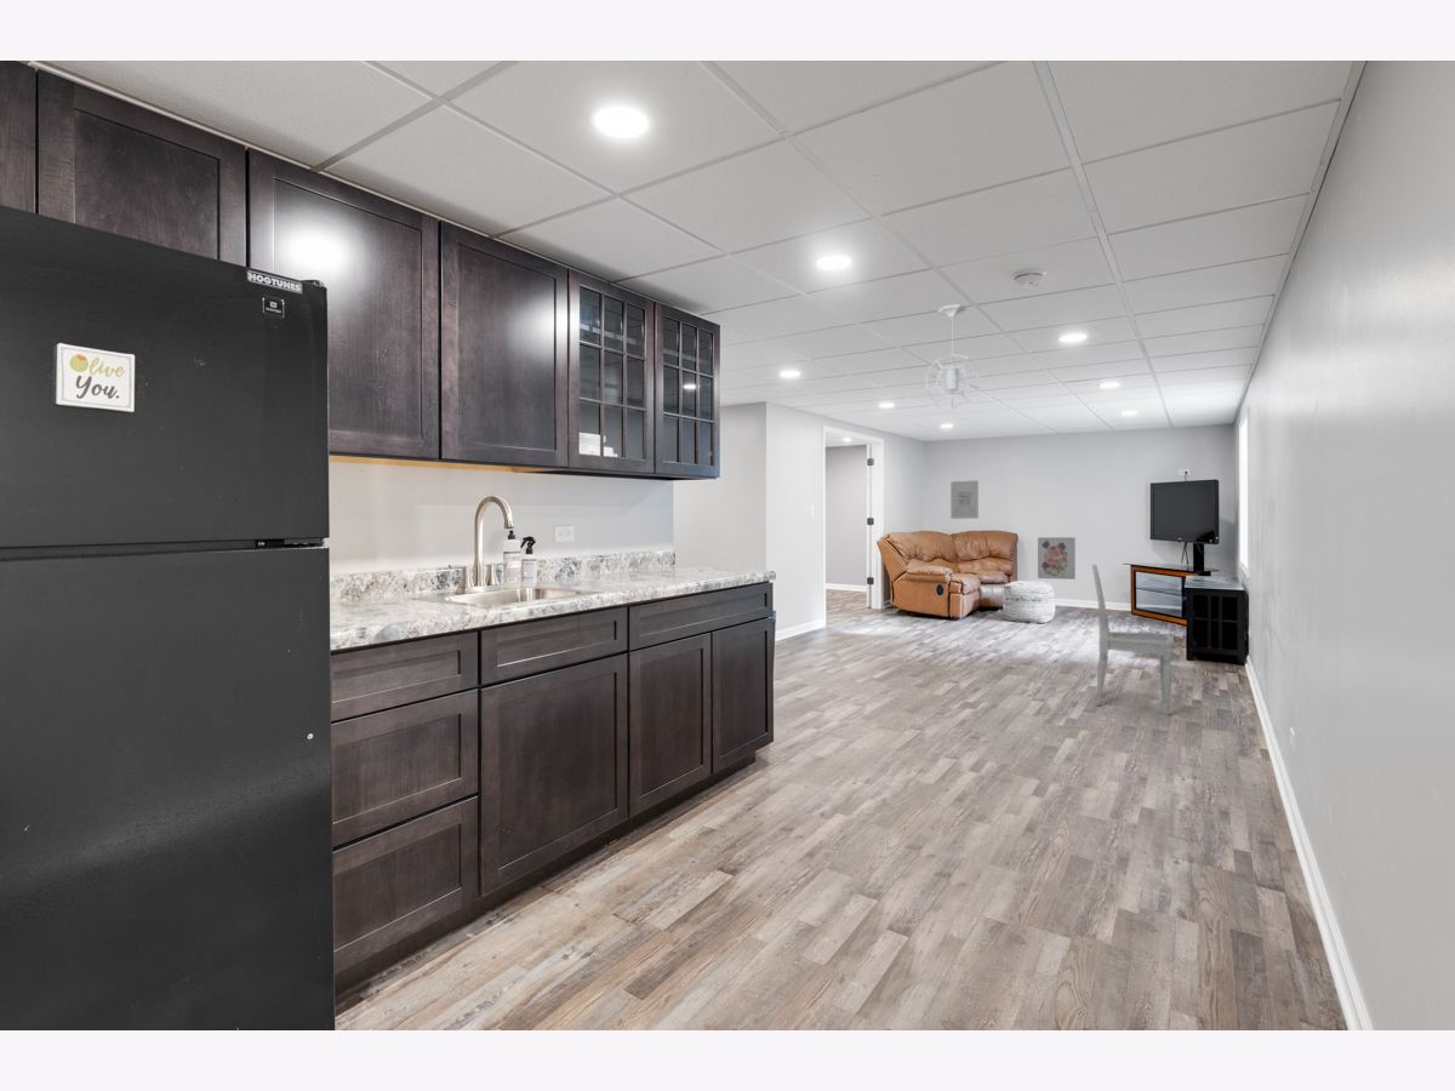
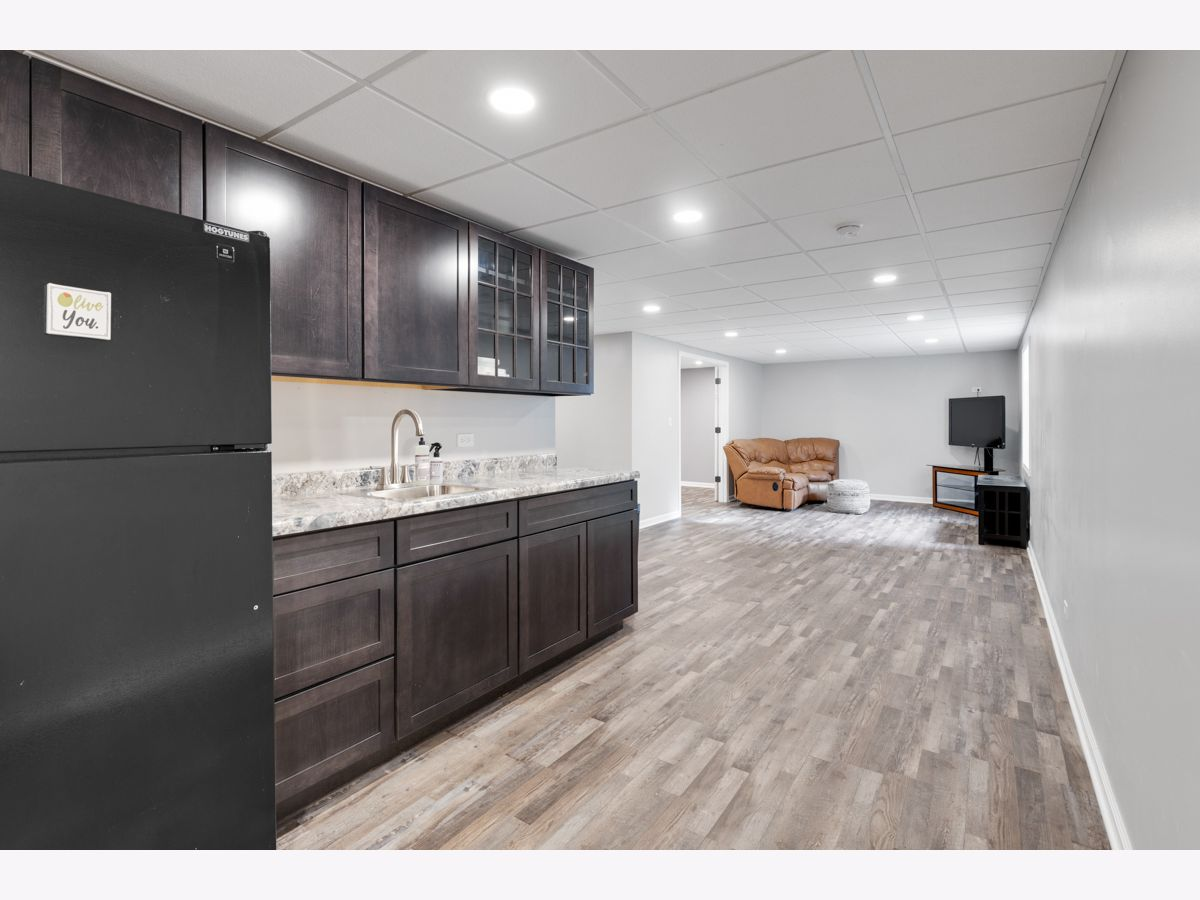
- pendant light (952, 358)
- dining chair (1131, 634)
- wall art (964, 499)
- wall art (1056, 558)
